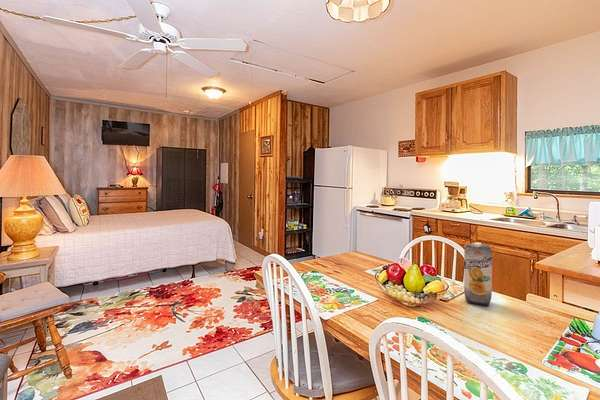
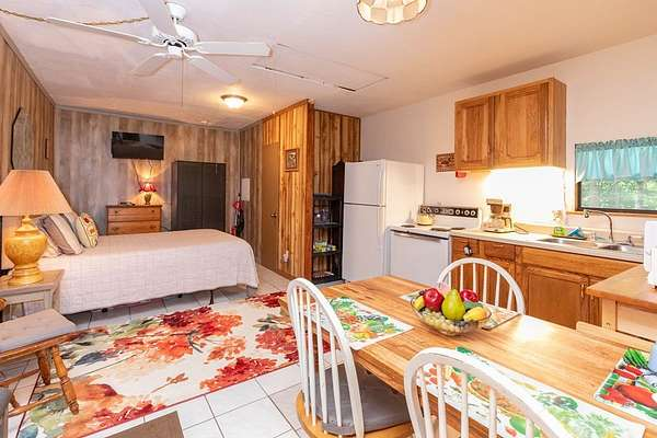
- juice carton (477, 272)
